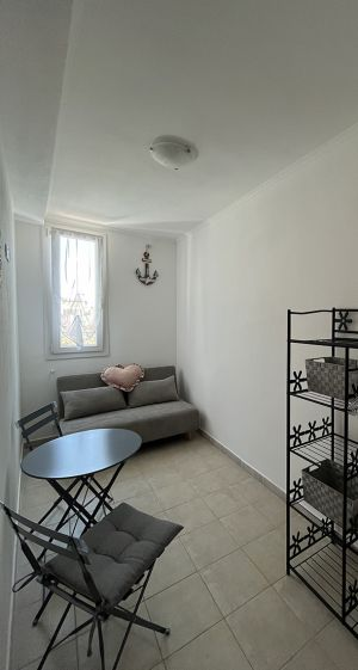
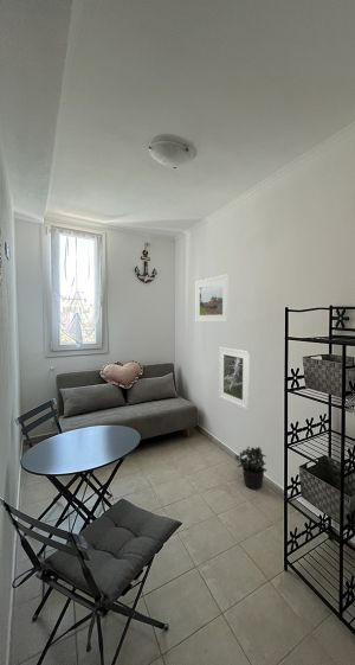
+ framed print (233, 376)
+ potted plant (253, 466)
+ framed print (211, 300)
